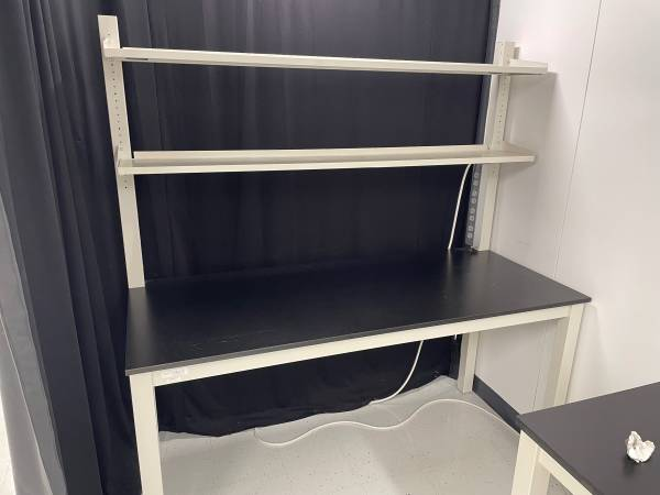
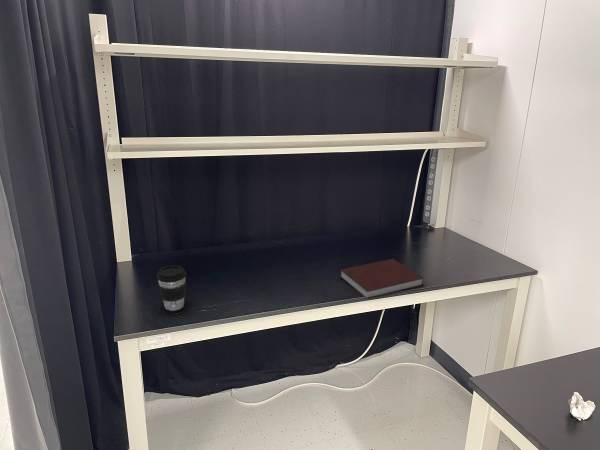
+ coffee cup (172, 288)
+ notebook (380, 277)
